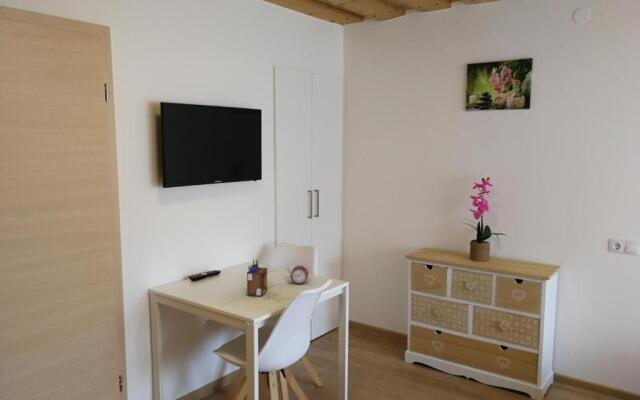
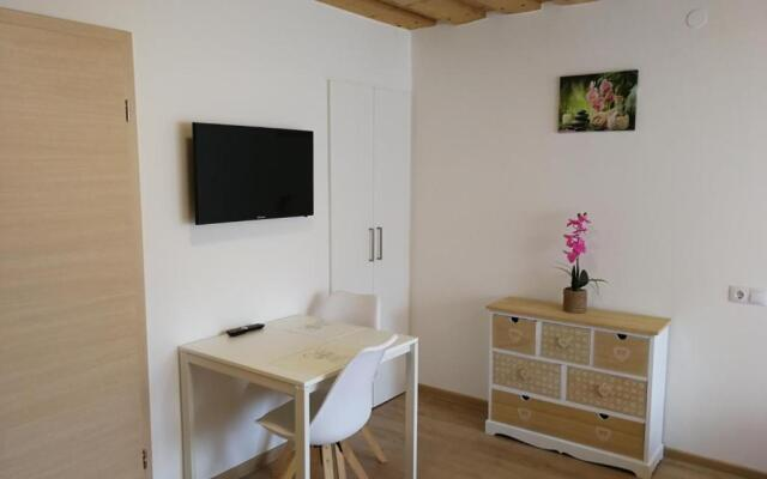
- desk organizer (257, 277)
- alarm clock (297, 274)
